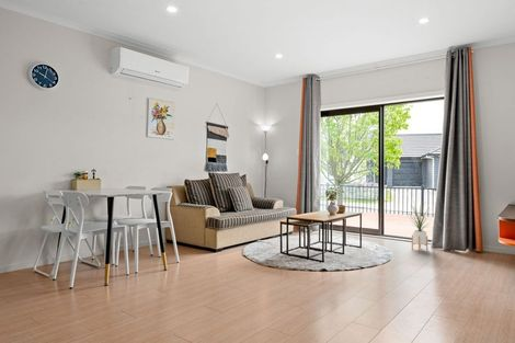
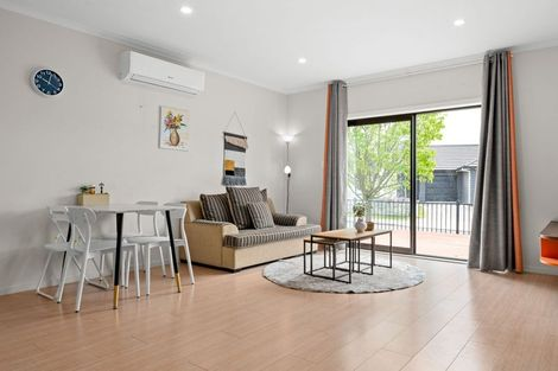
- house plant (420, 225)
